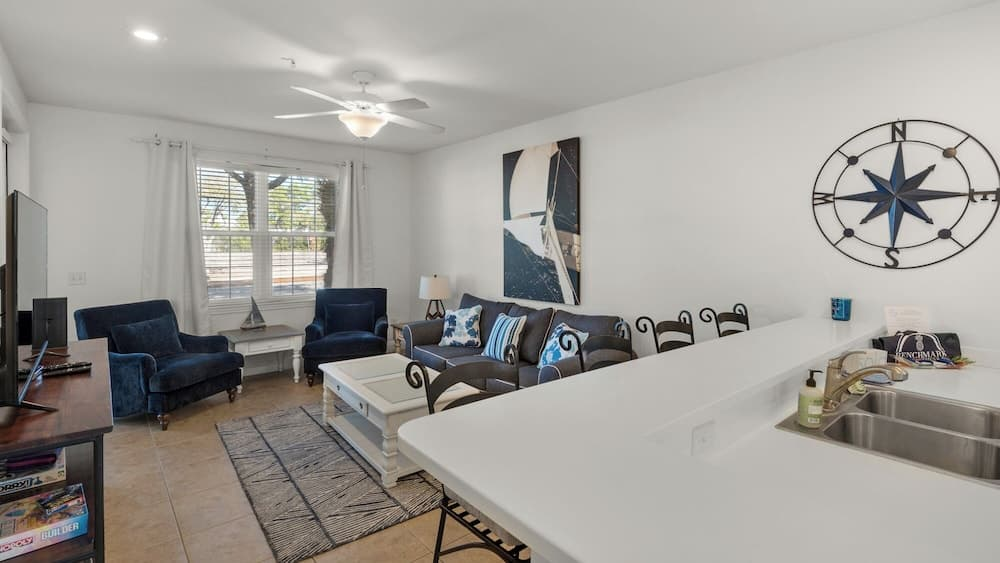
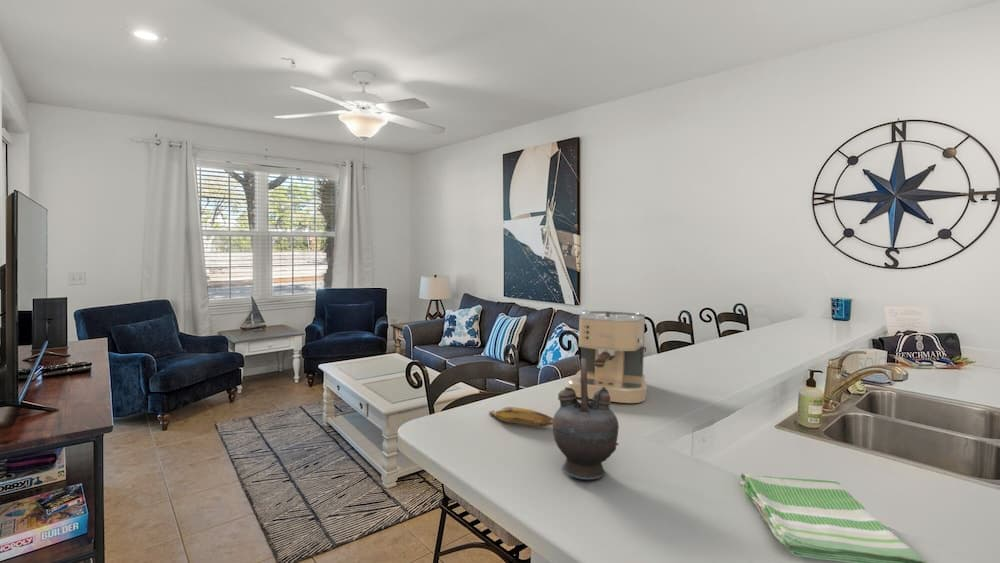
+ teapot (586, 413)
+ dish towel (817, 513)
+ coffee maker (608, 351)
+ banana (517, 414)
